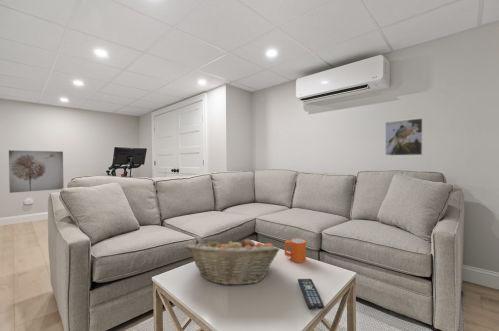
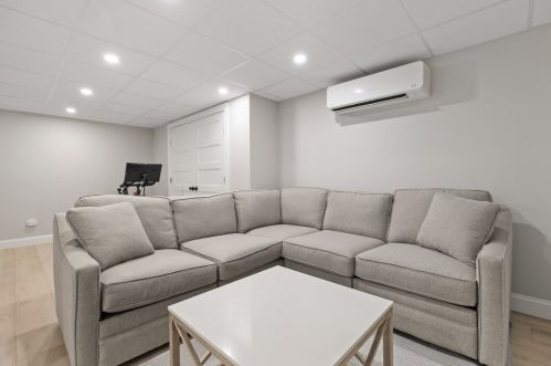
- remote control (309, 291)
- fruit basket (232, 254)
- wall art (37, 170)
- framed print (403, 138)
- mug (295, 250)
